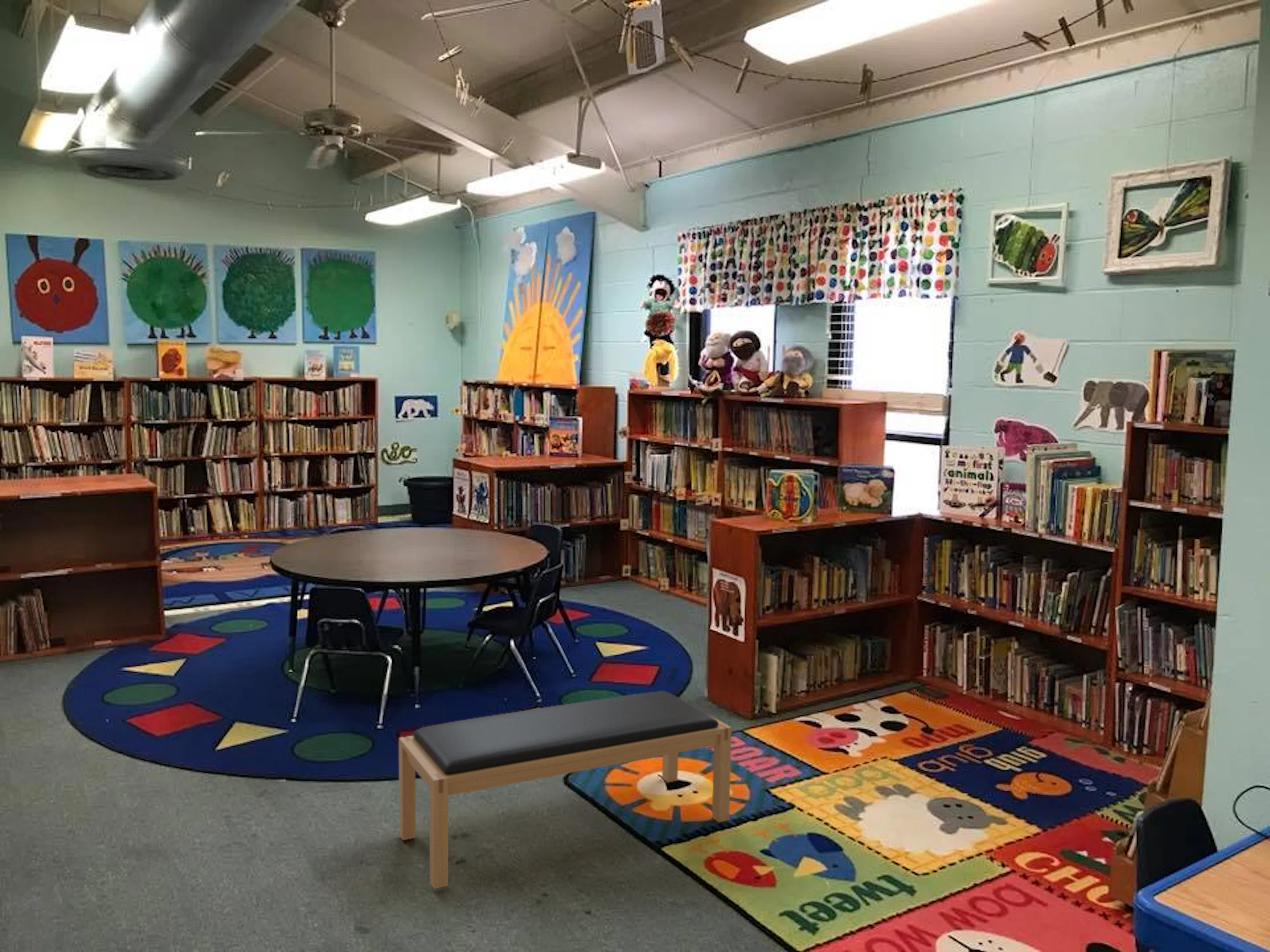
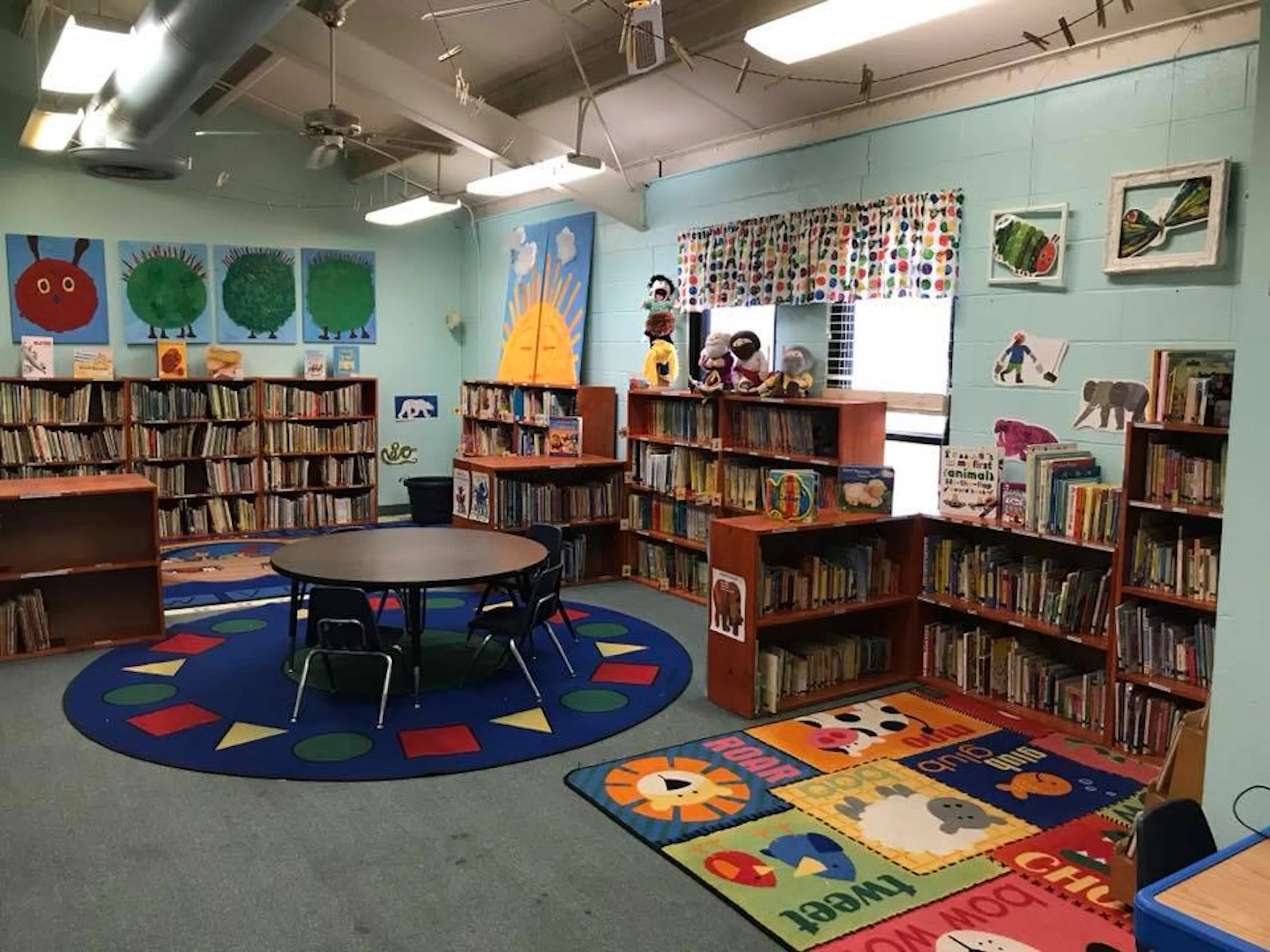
- bench (568, 773)
